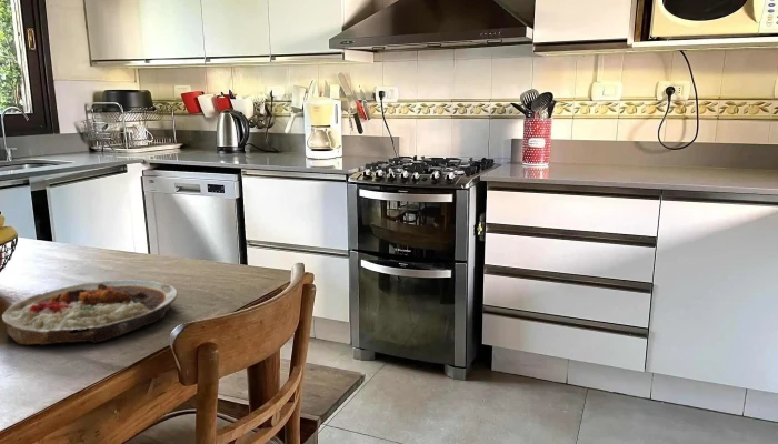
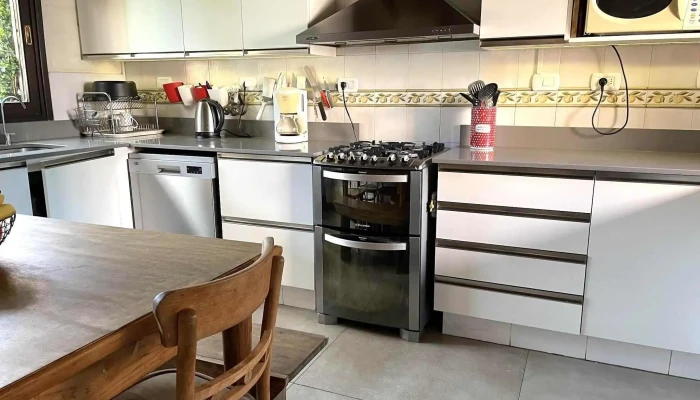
- plate (94, 303)
